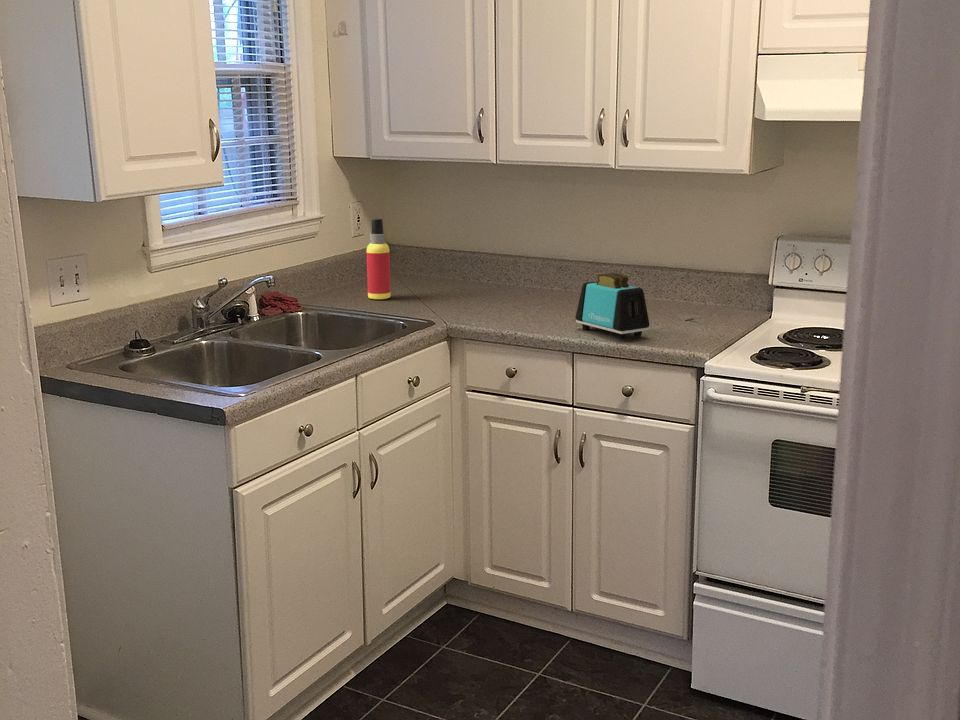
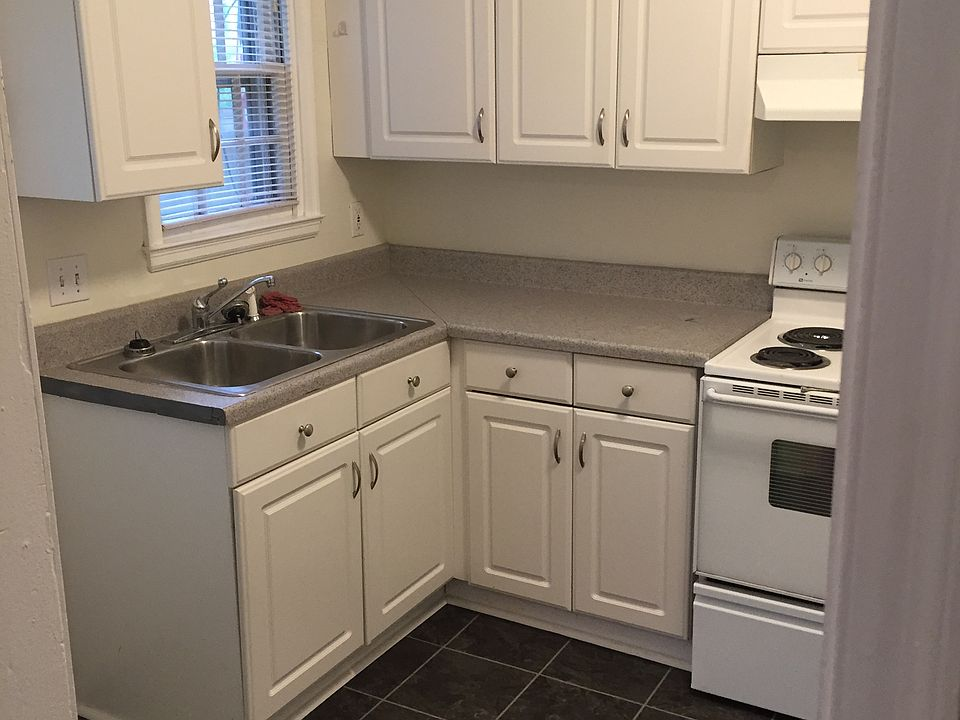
- toaster (612, 303)
- spray bottle (378, 258)
